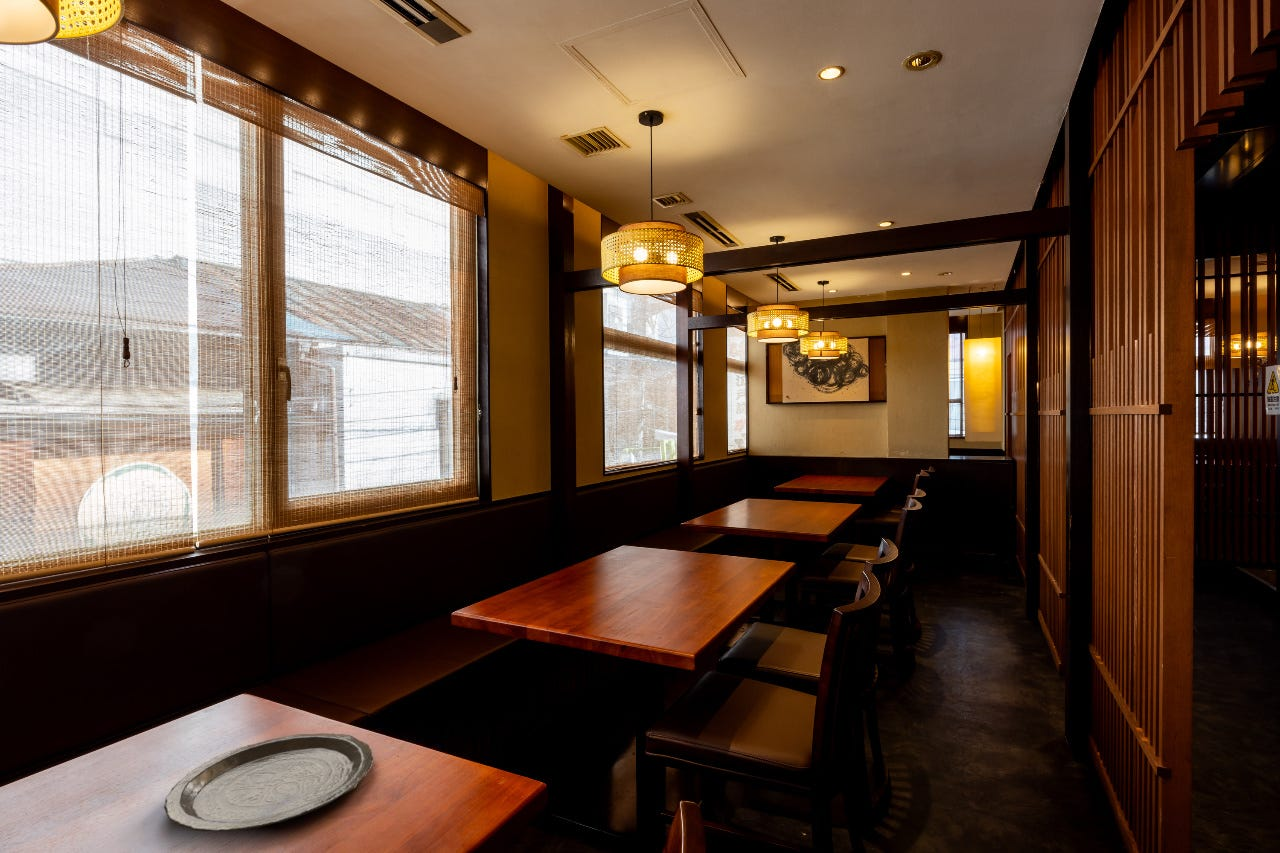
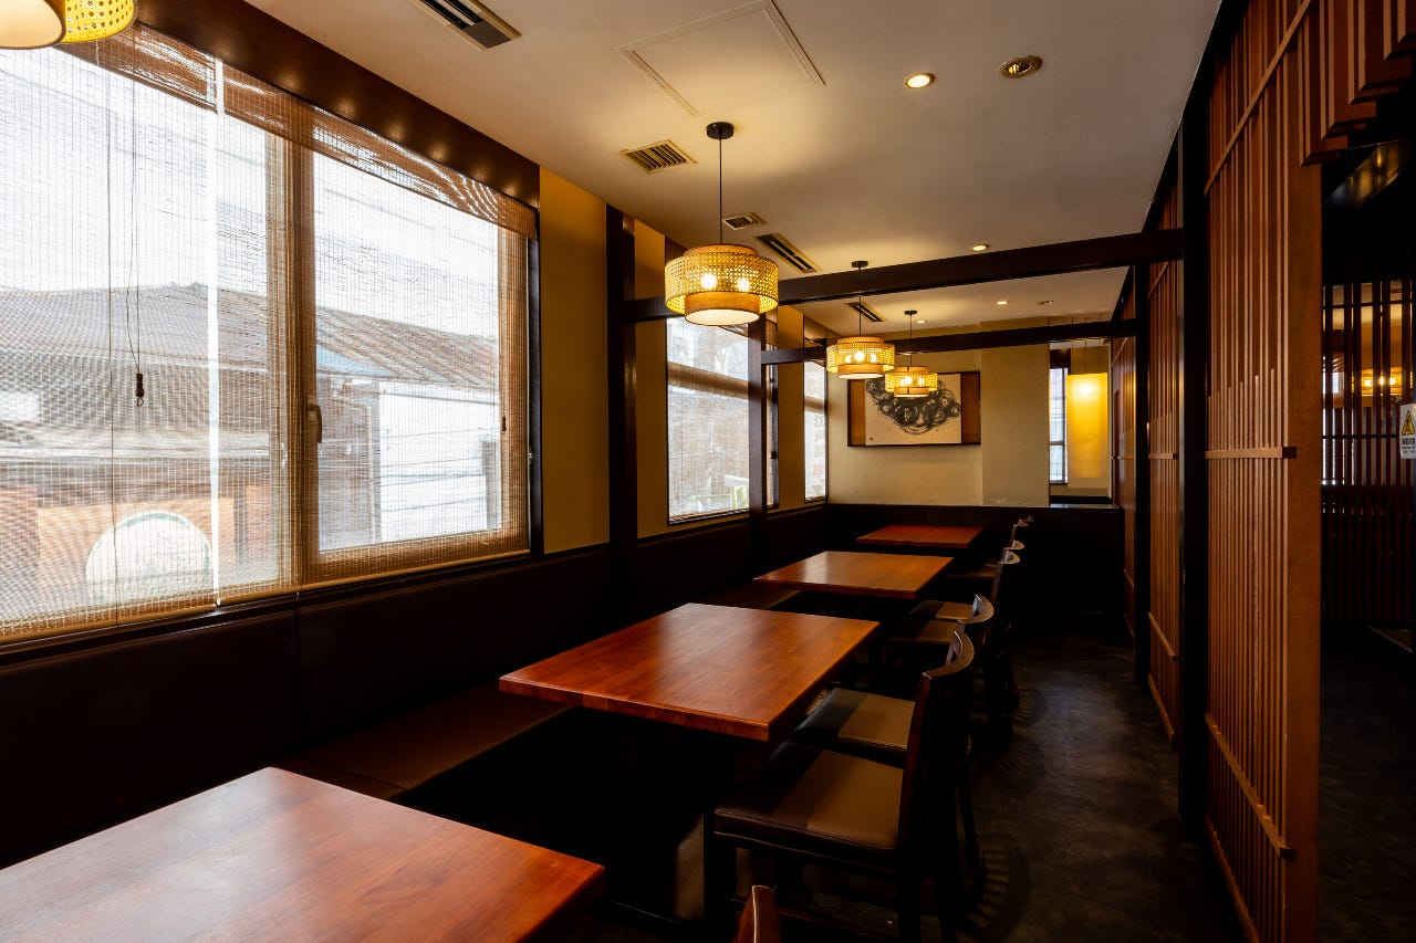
- plate (276, 778)
